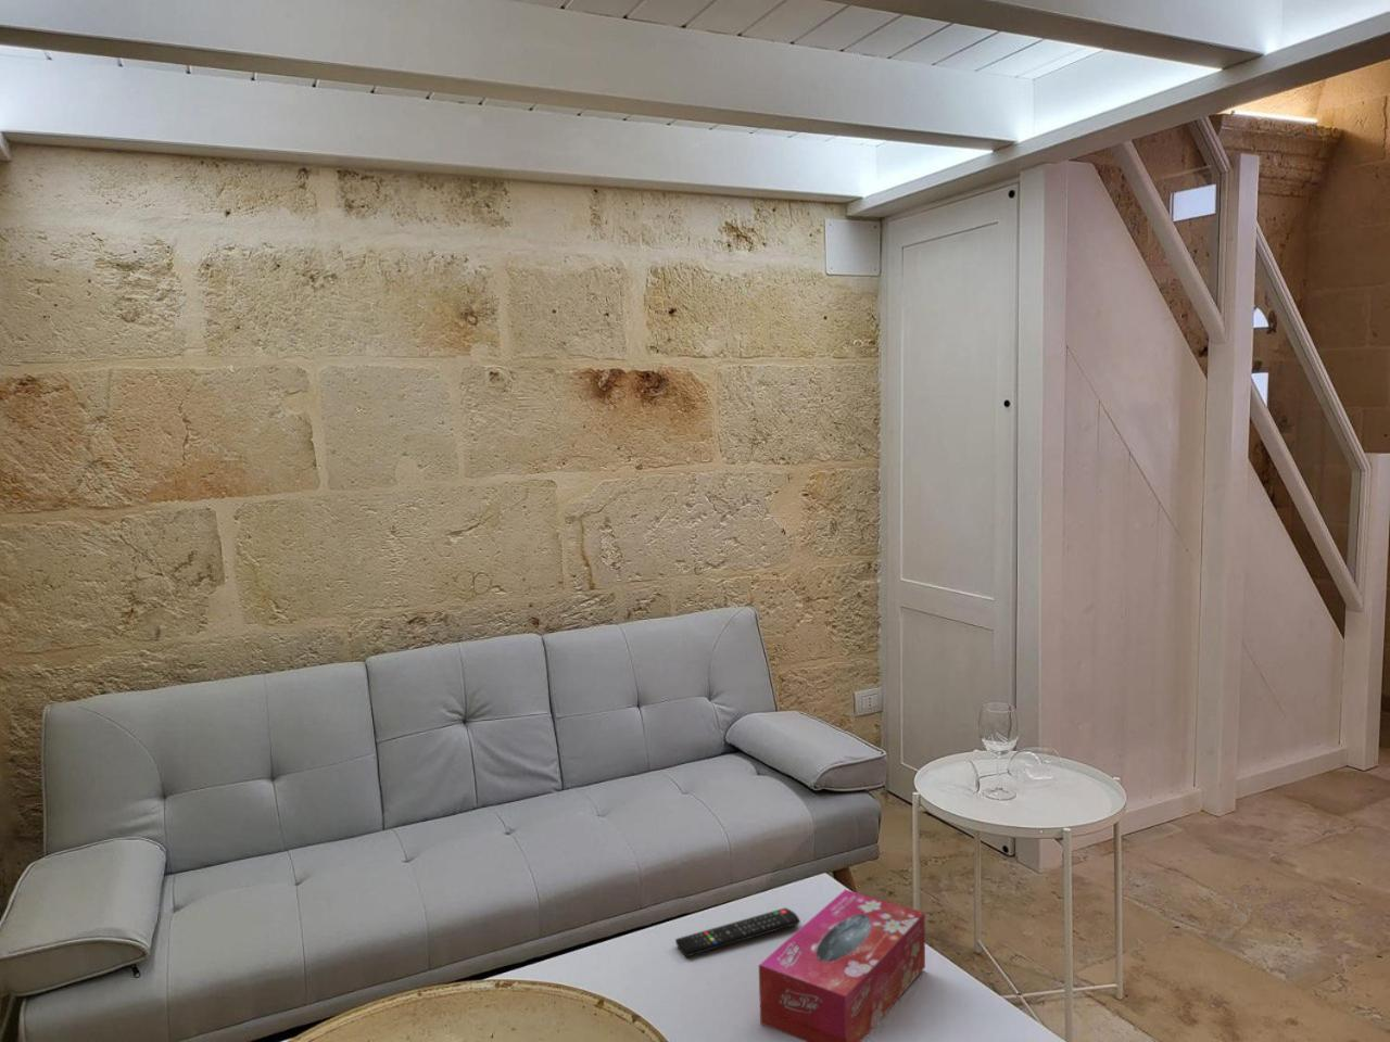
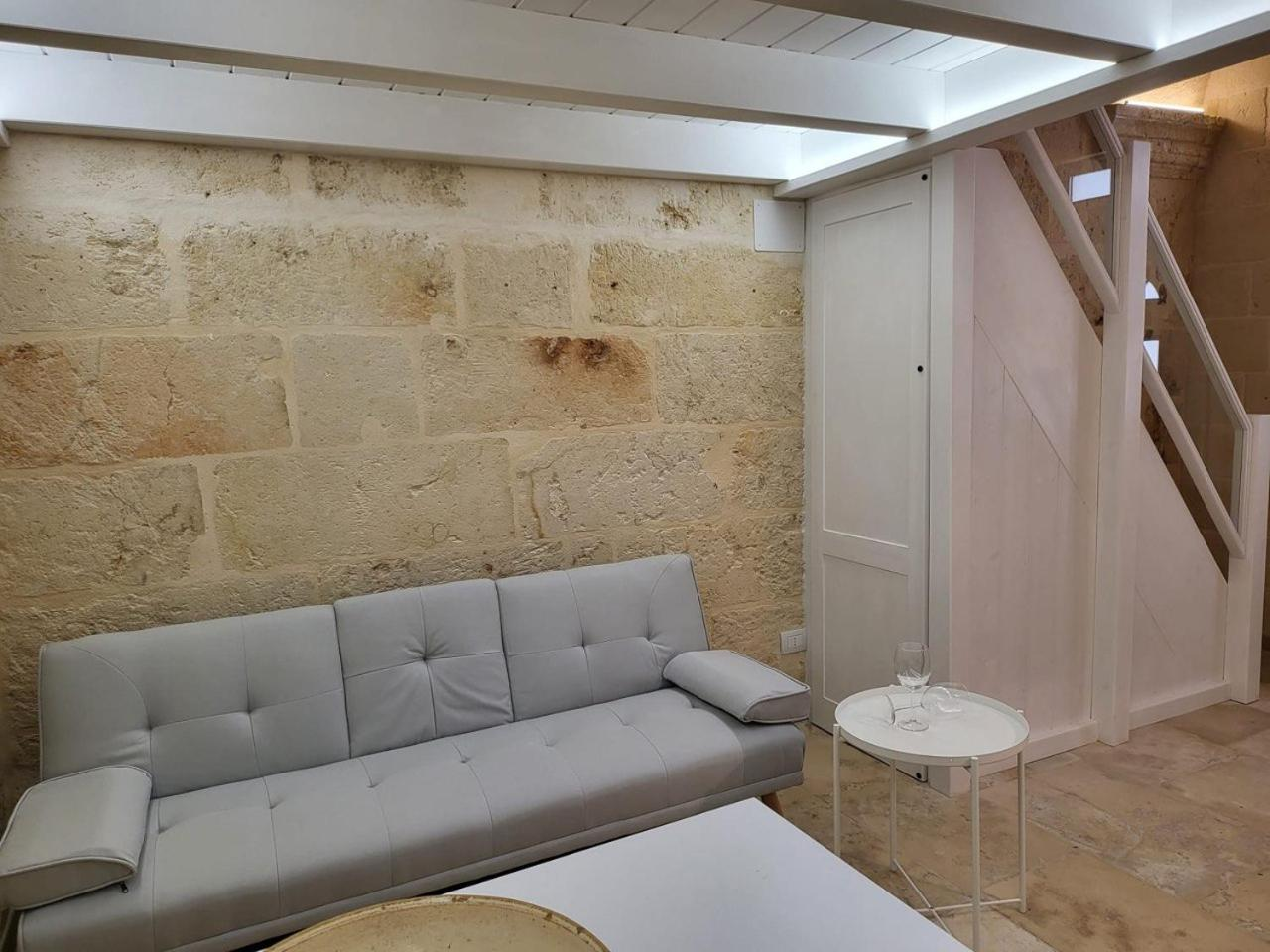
- remote control (740, 933)
- tissue box (845, 966)
